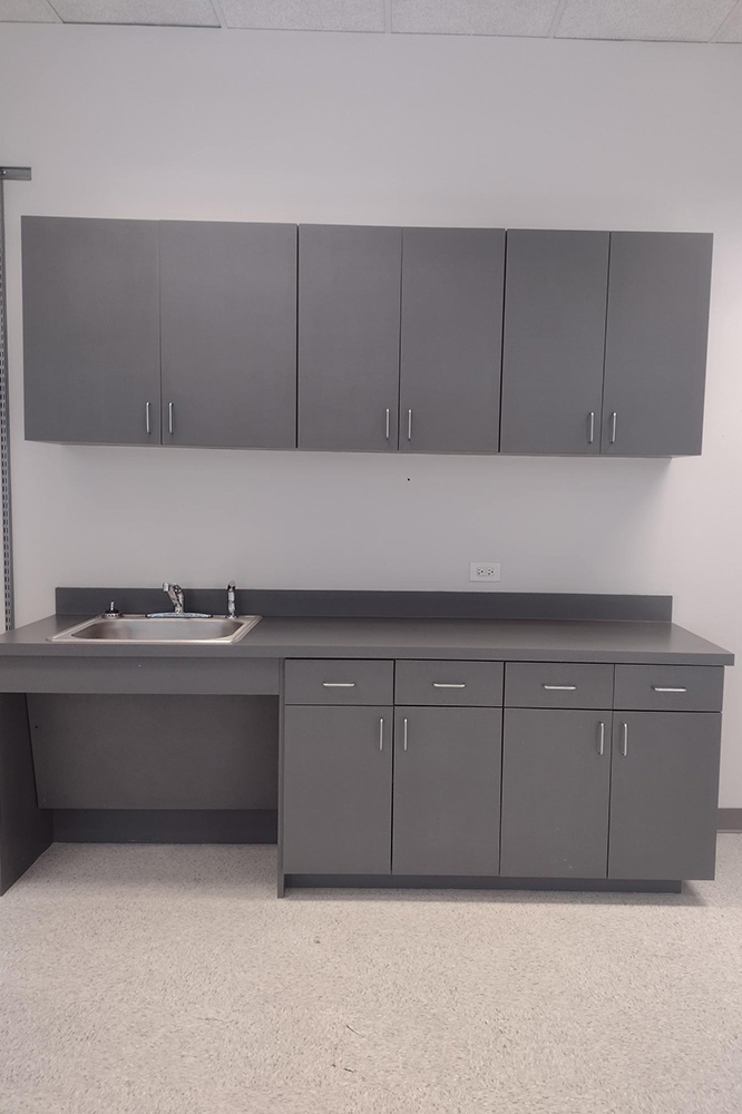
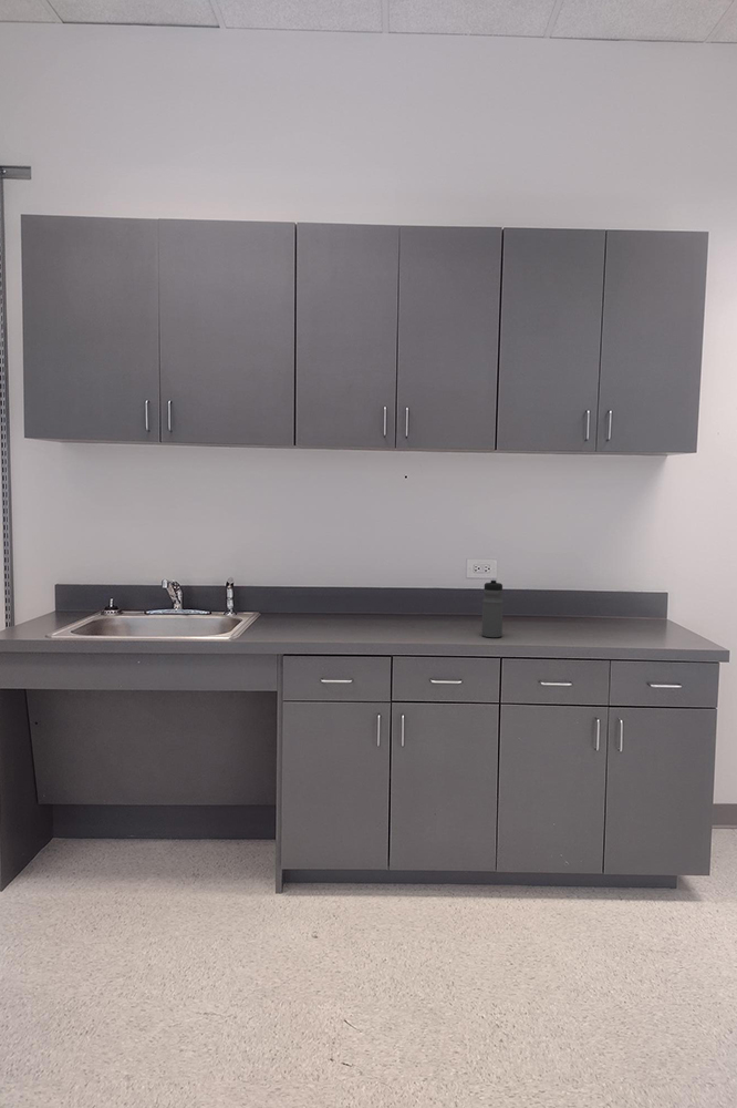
+ water bottle (492, 607)
